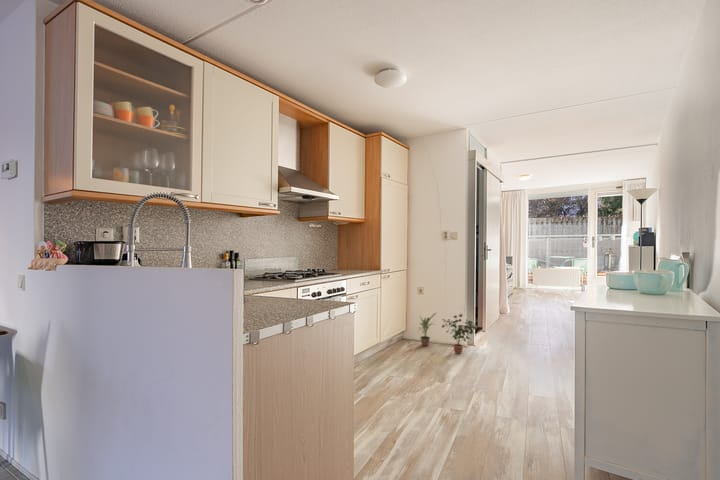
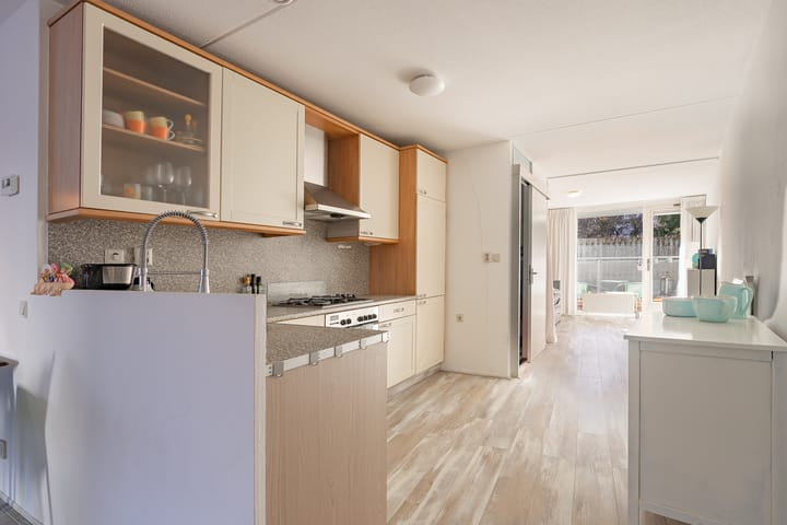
- potted plant (458, 333)
- potted plant (426, 329)
